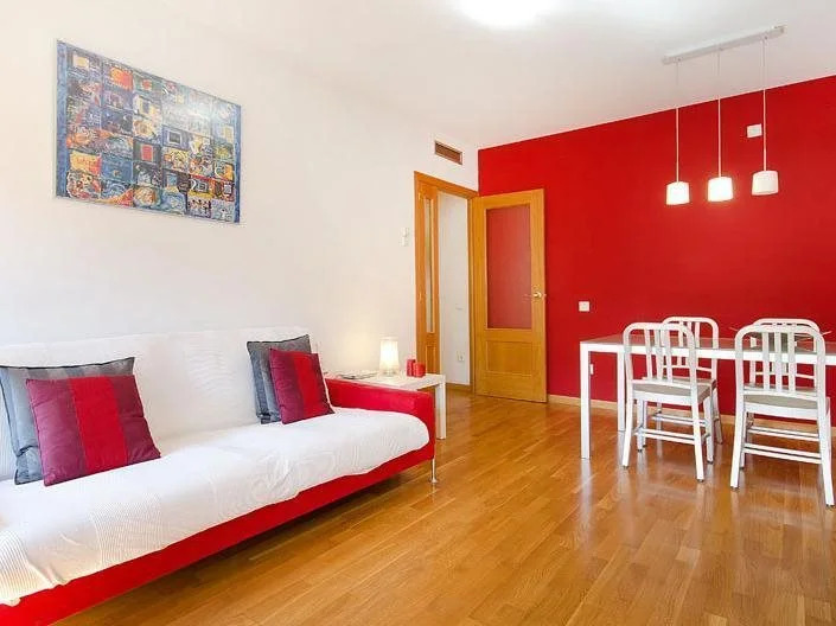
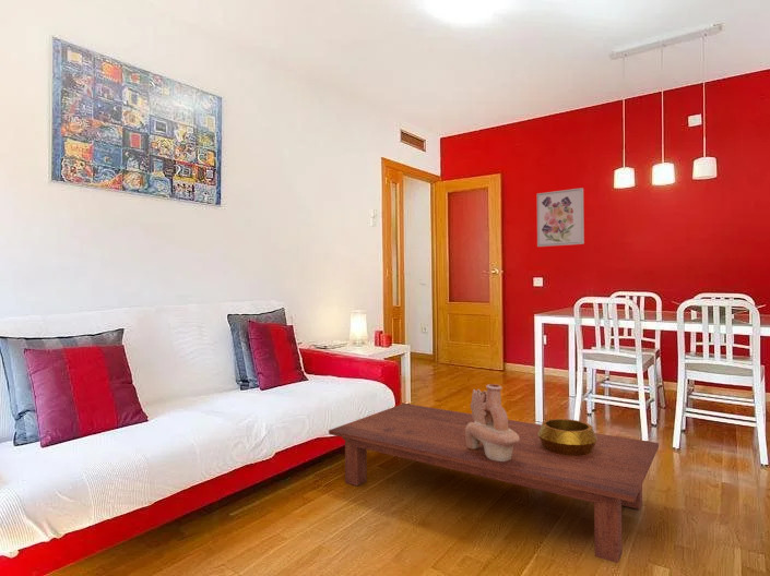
+ wall art (559, 218)
+ decorative bowl (567, 435)
+ coffee table (485, 464)
+ decorative vase (489, 418)
